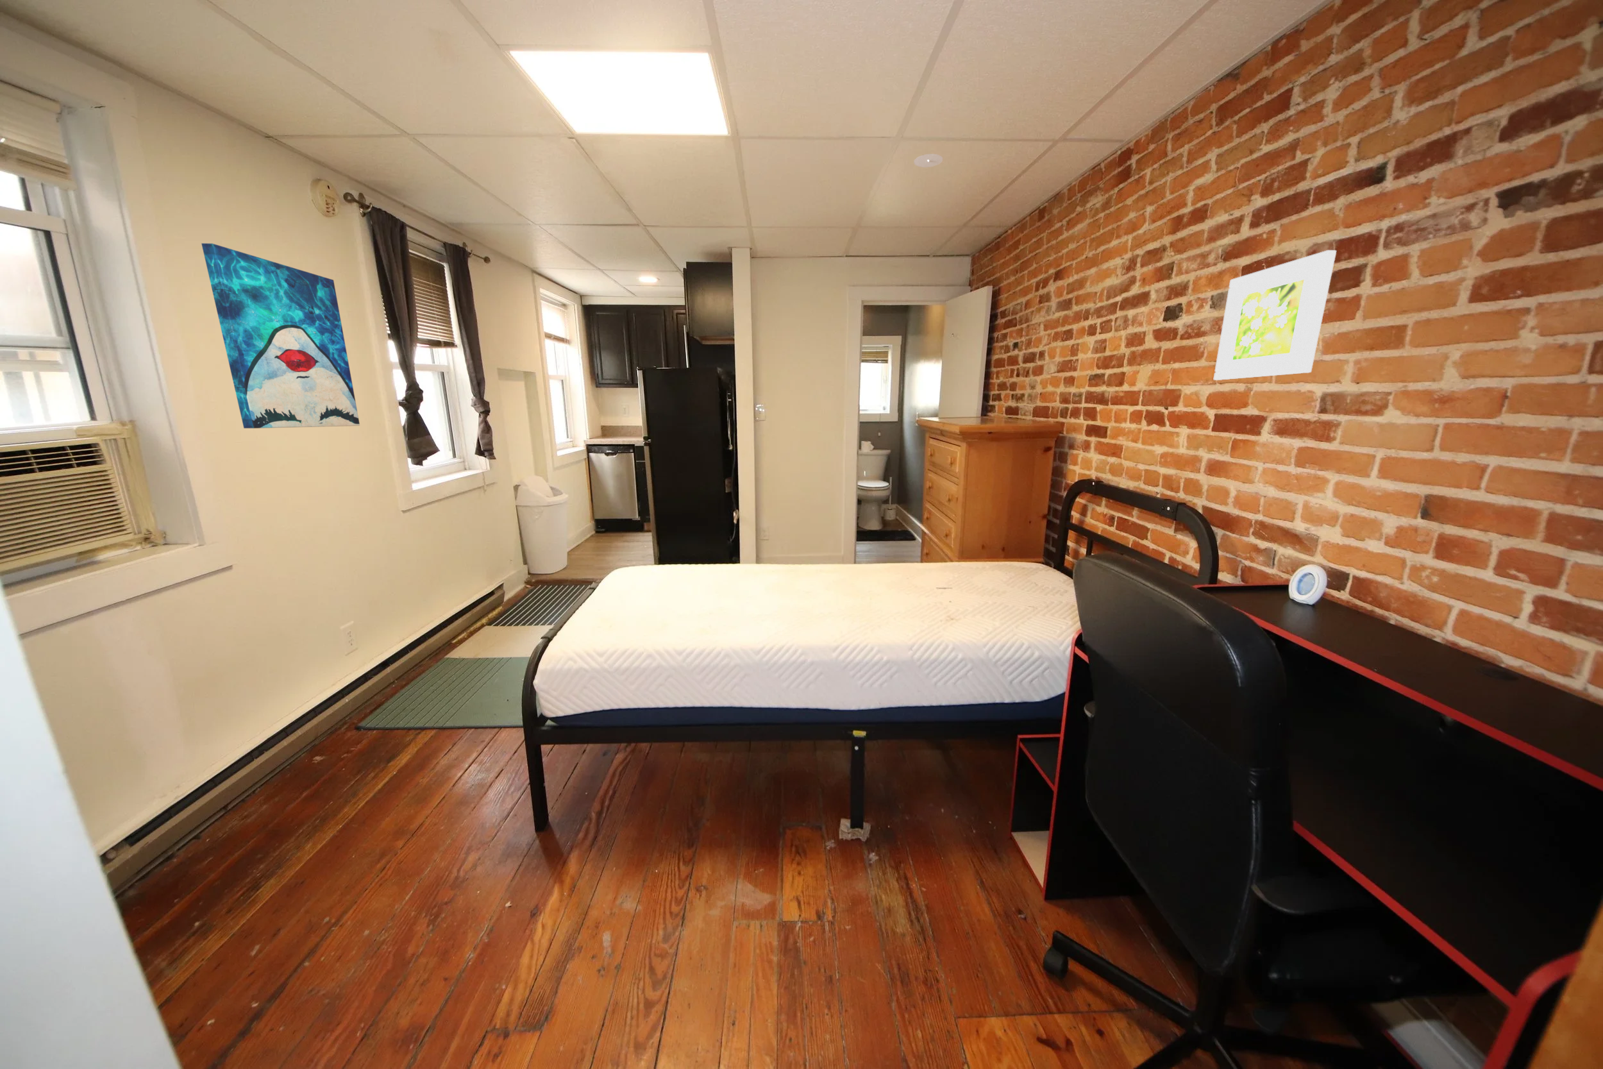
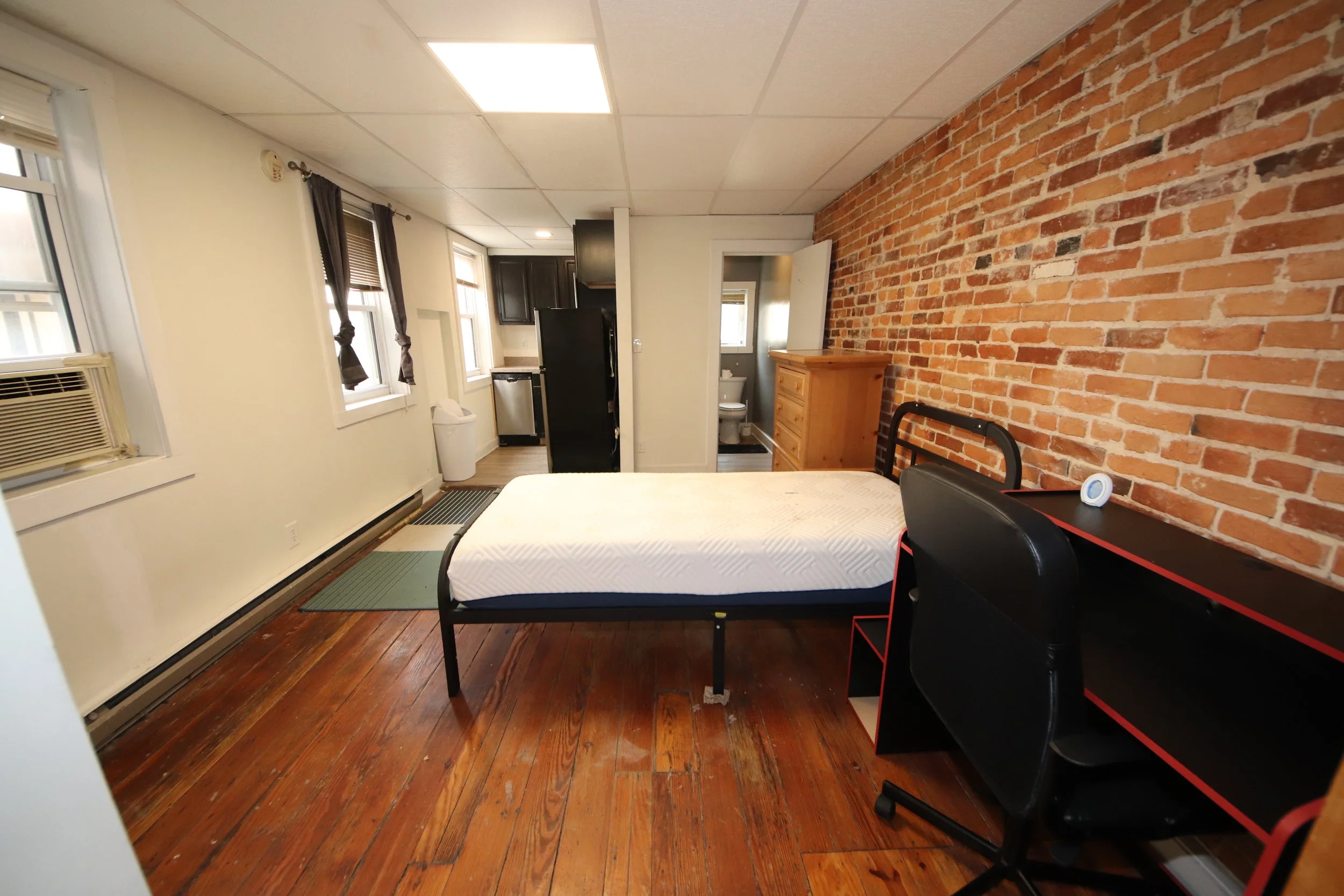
- smoke detector (928, 160)
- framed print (1267, 322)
- wall art (292, 347)
